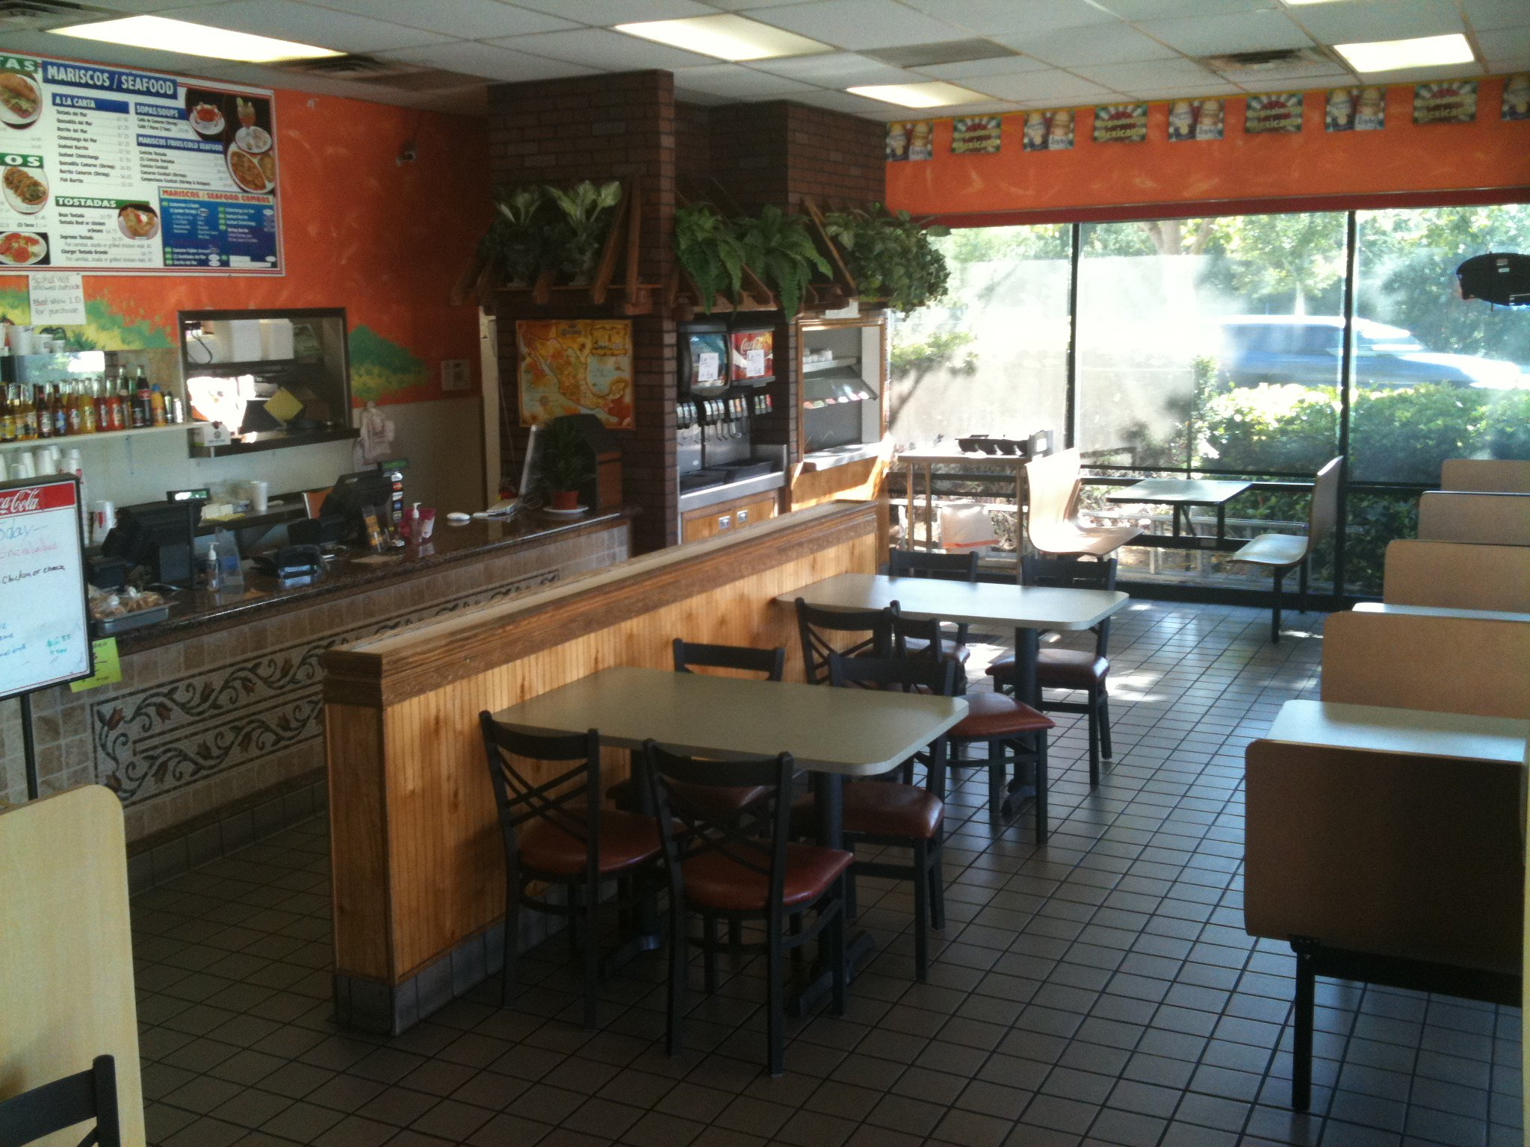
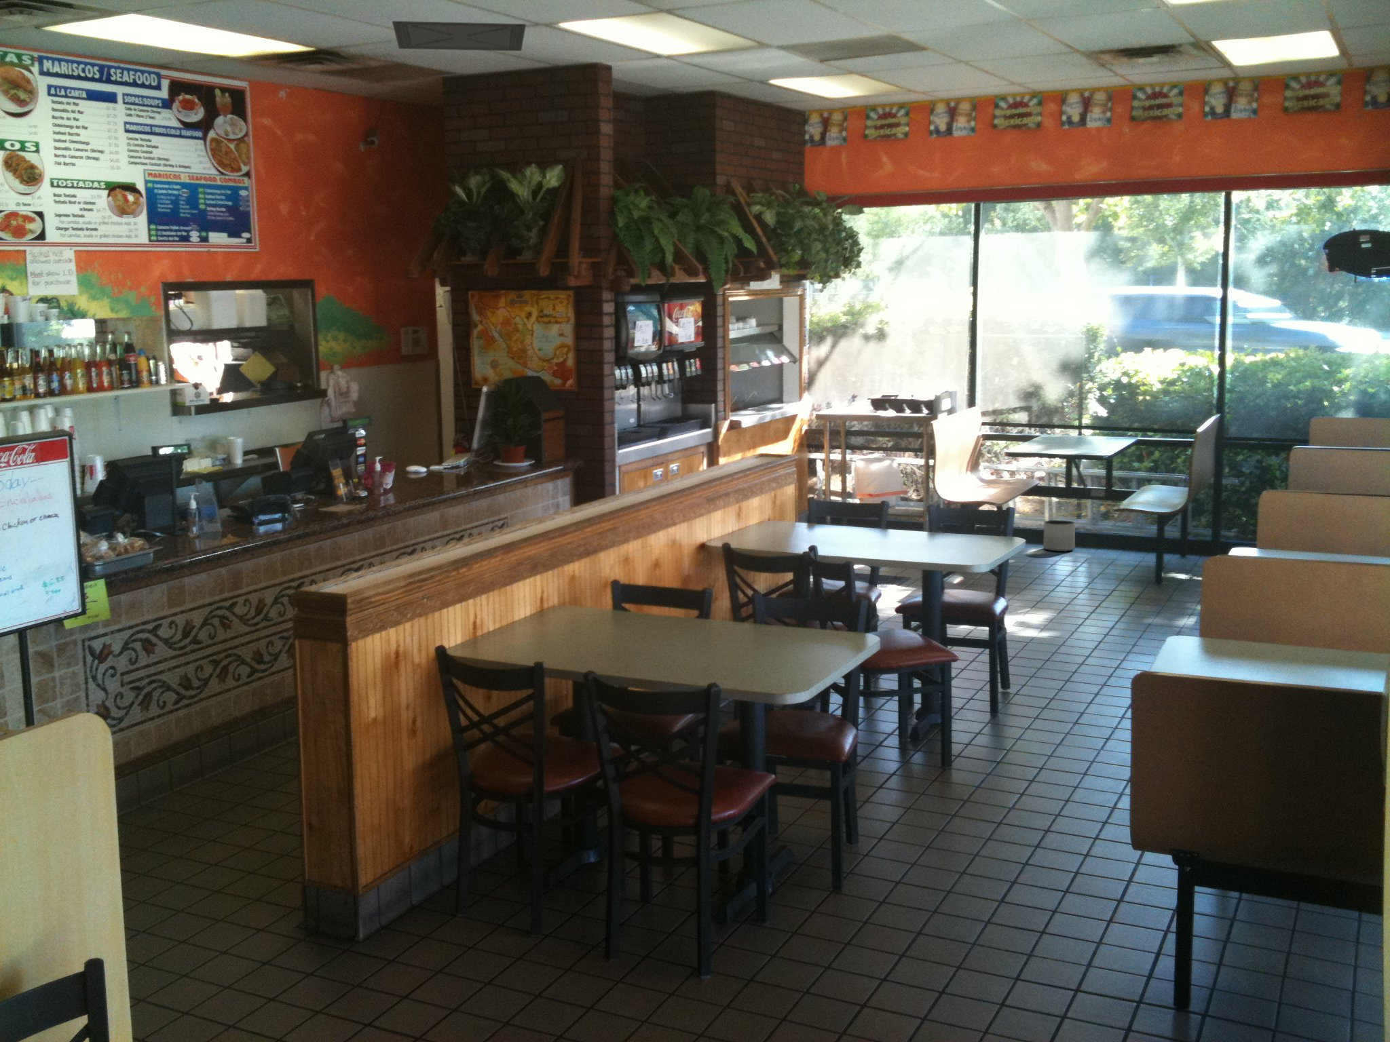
+ ceiling vent (460, 36)
+ planter (1058, 535)
